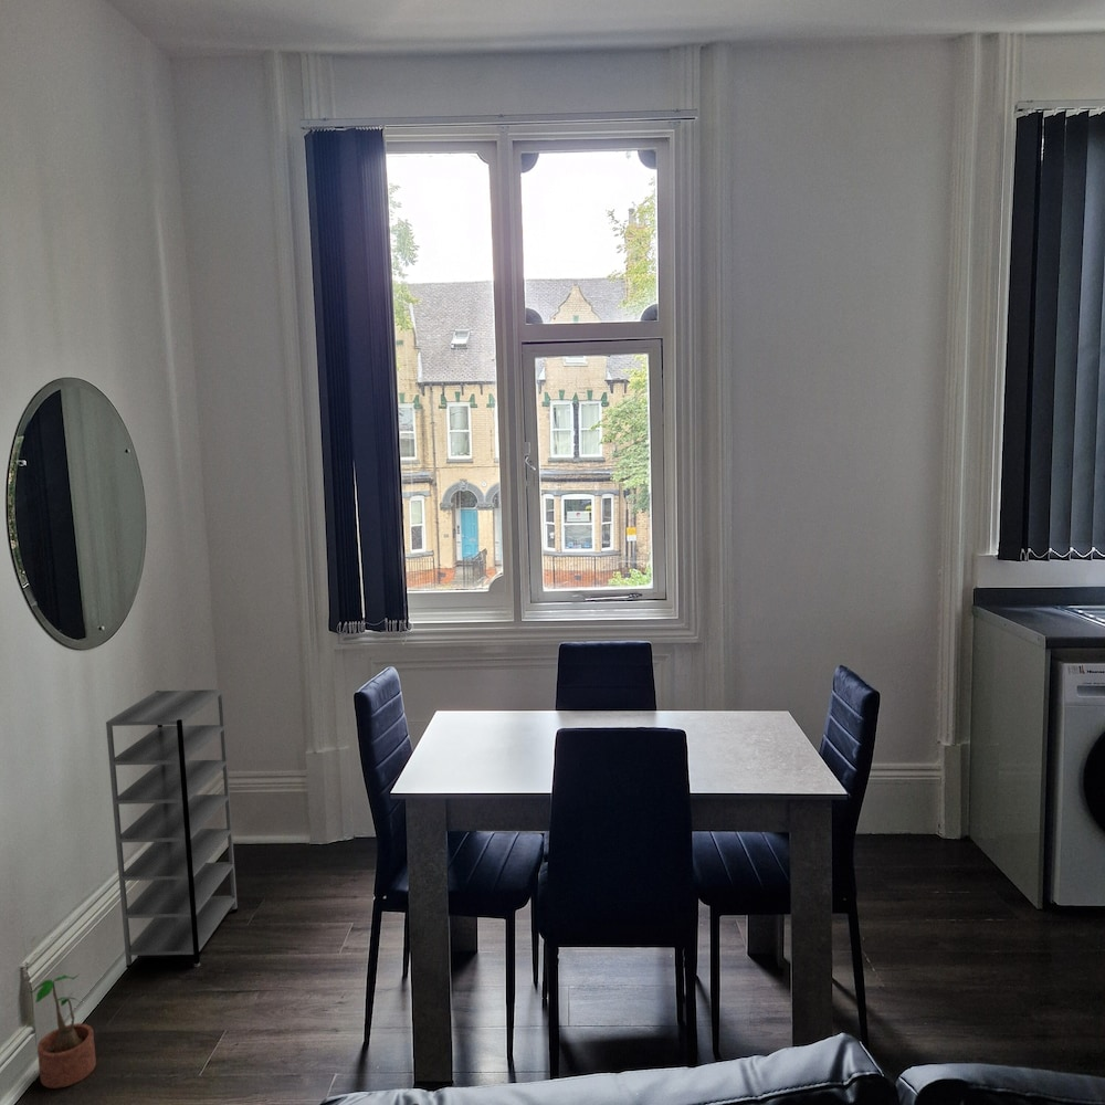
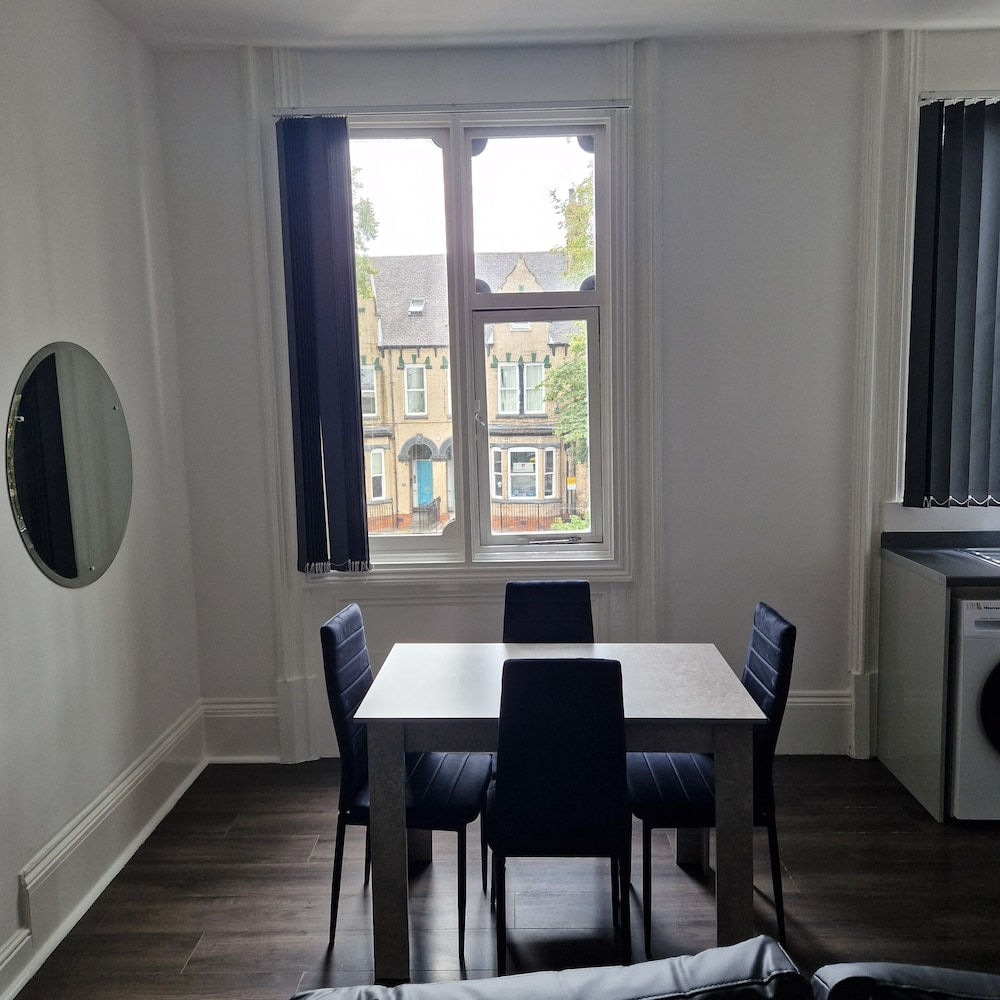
- potted plant (59, 1024)
- shelving unit (176, 822)
